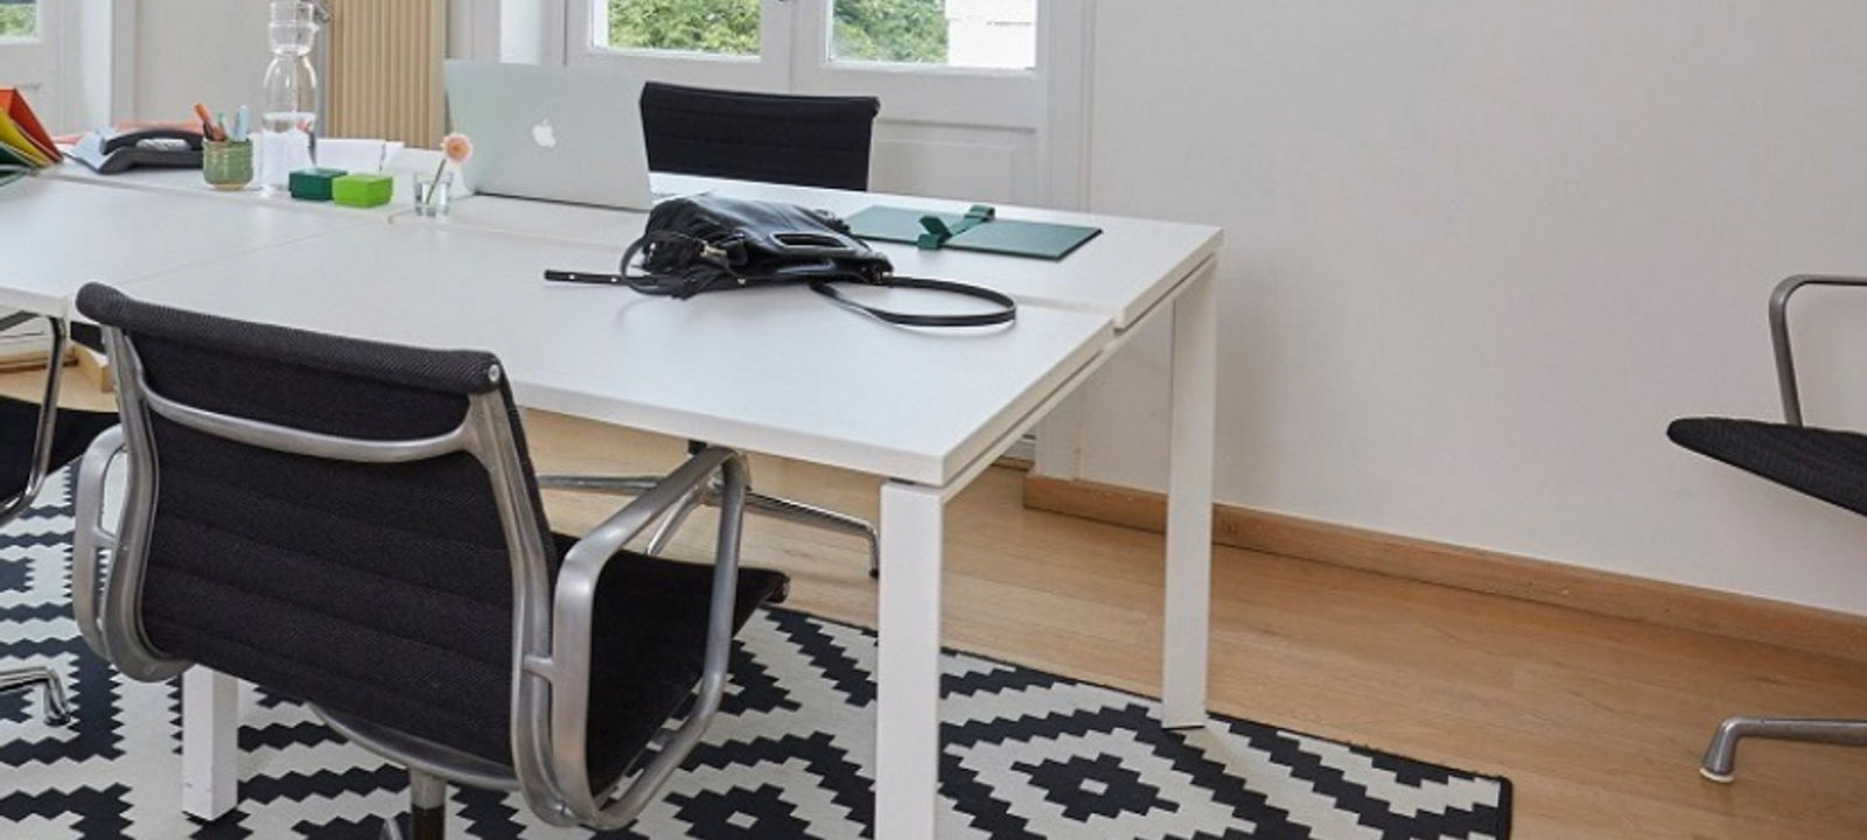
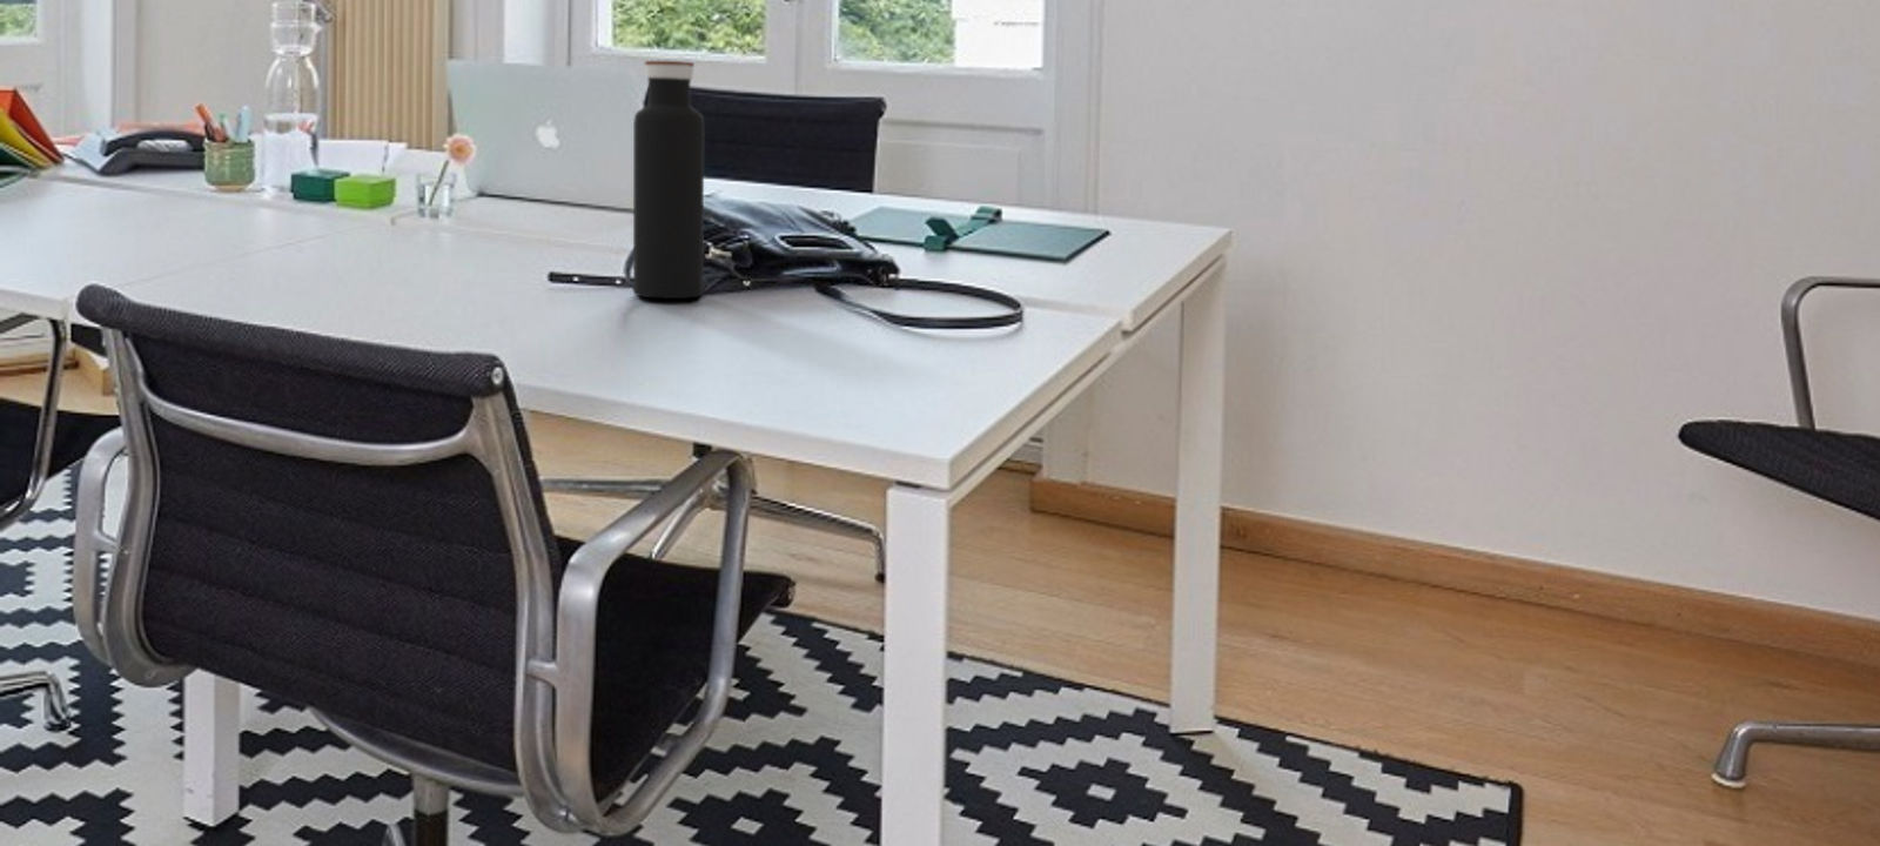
+ water bottle (669, 180)
